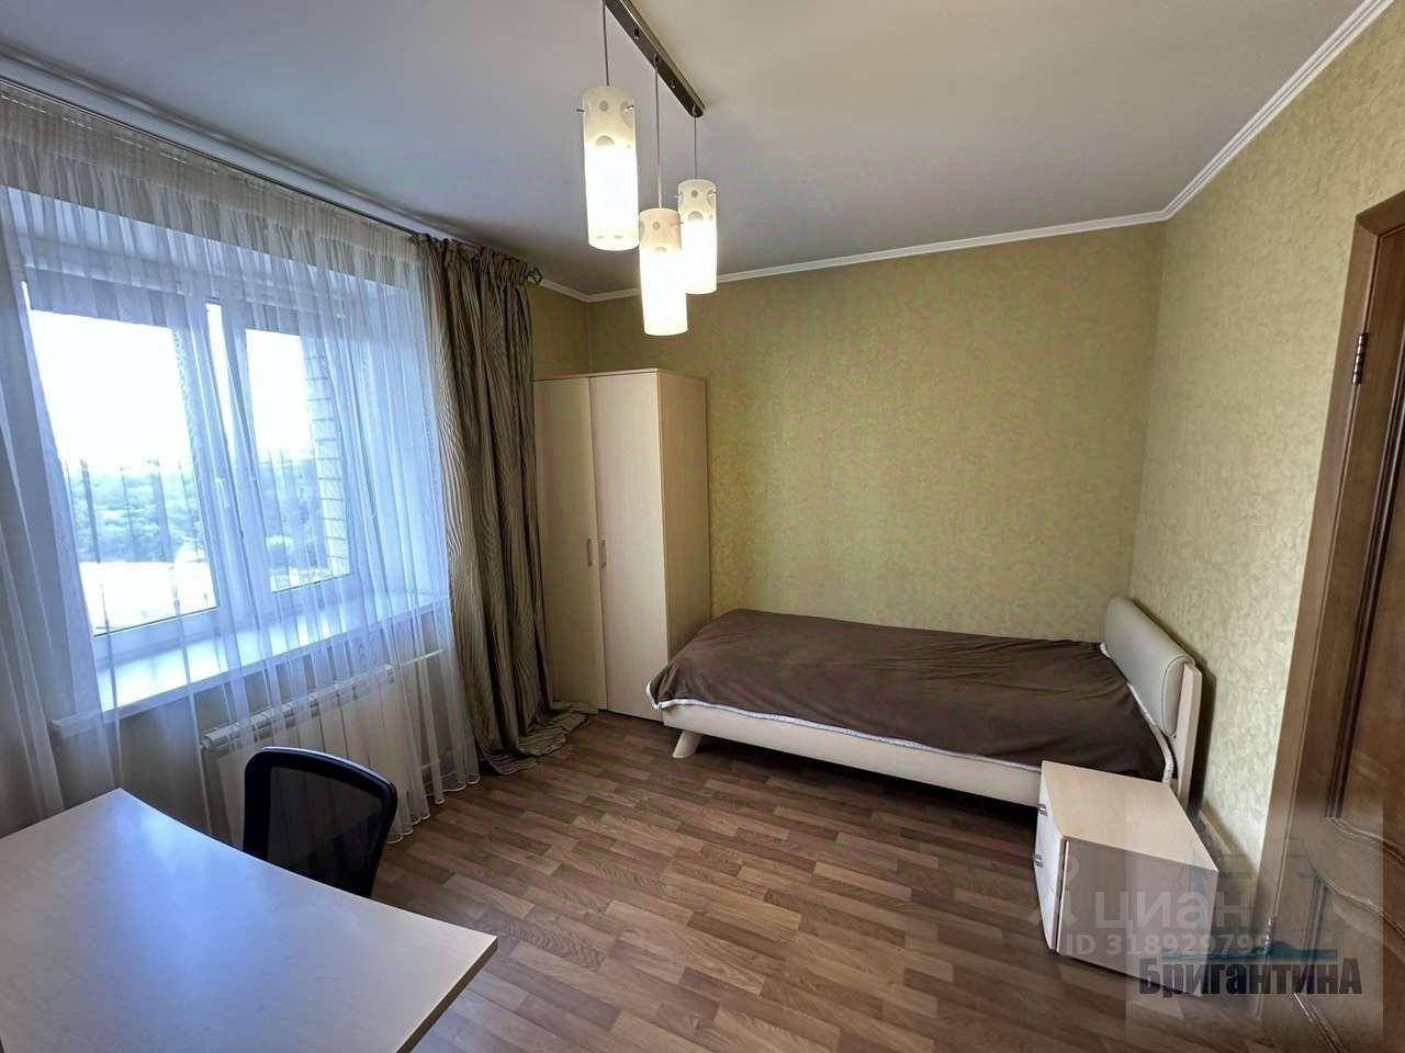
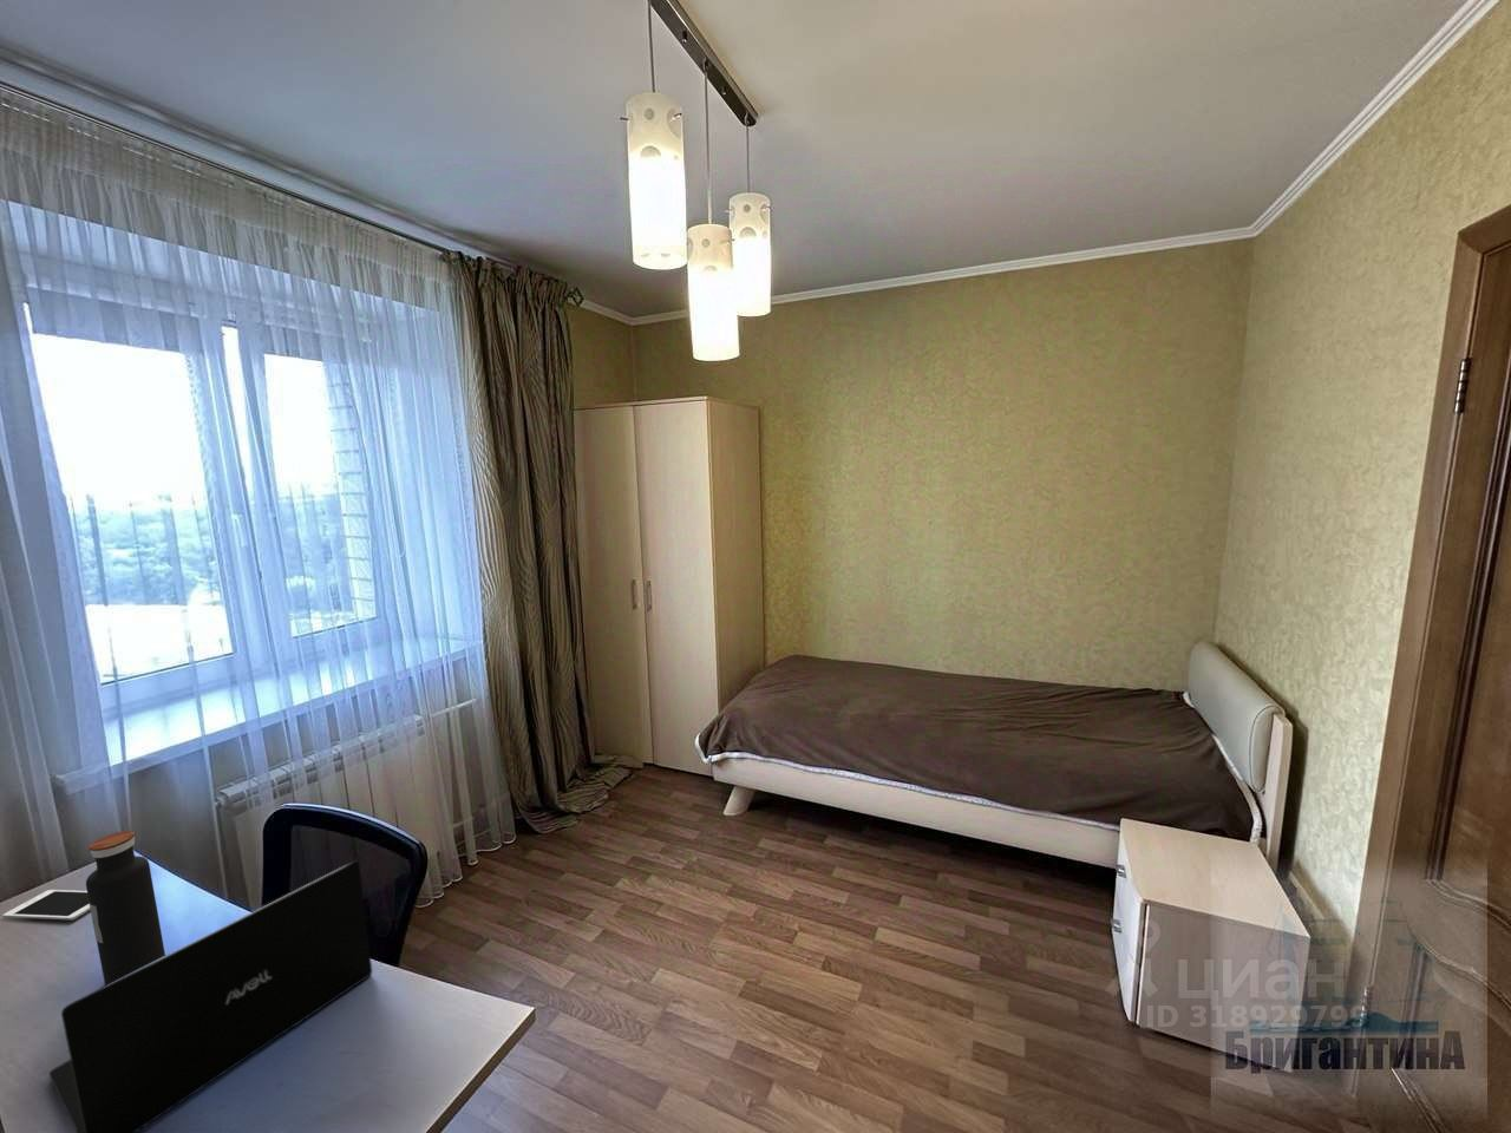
+ water bottle (124, 906)
+ cell phone (61, 904)
+ laptop (215, 959)
